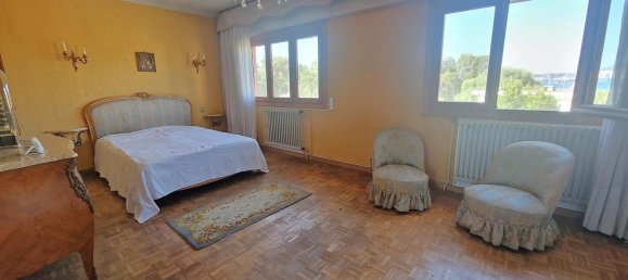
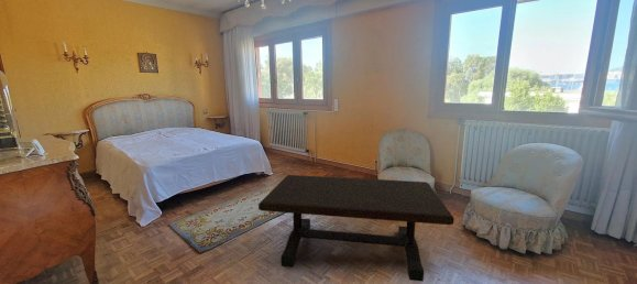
+ coffee table (352, 217)
